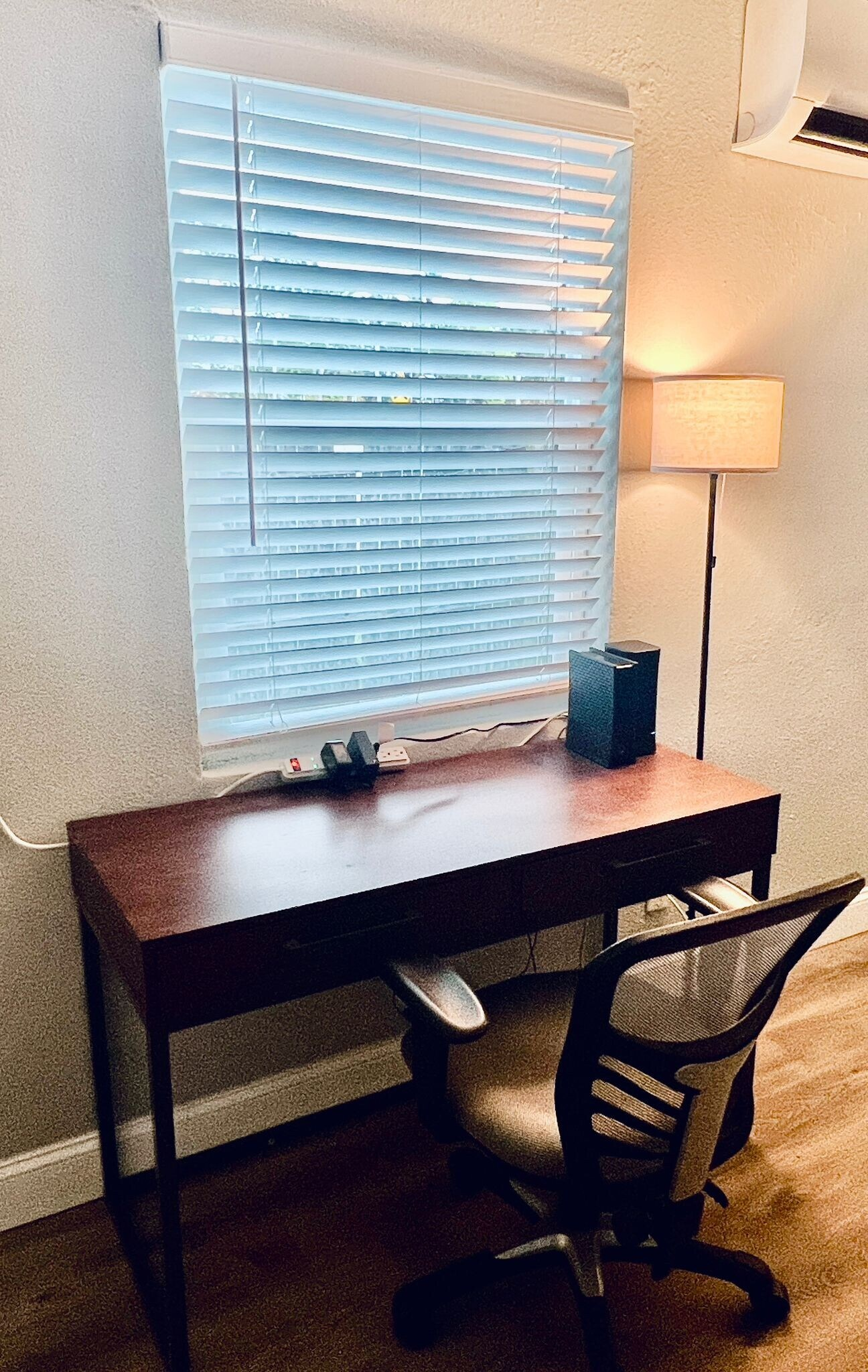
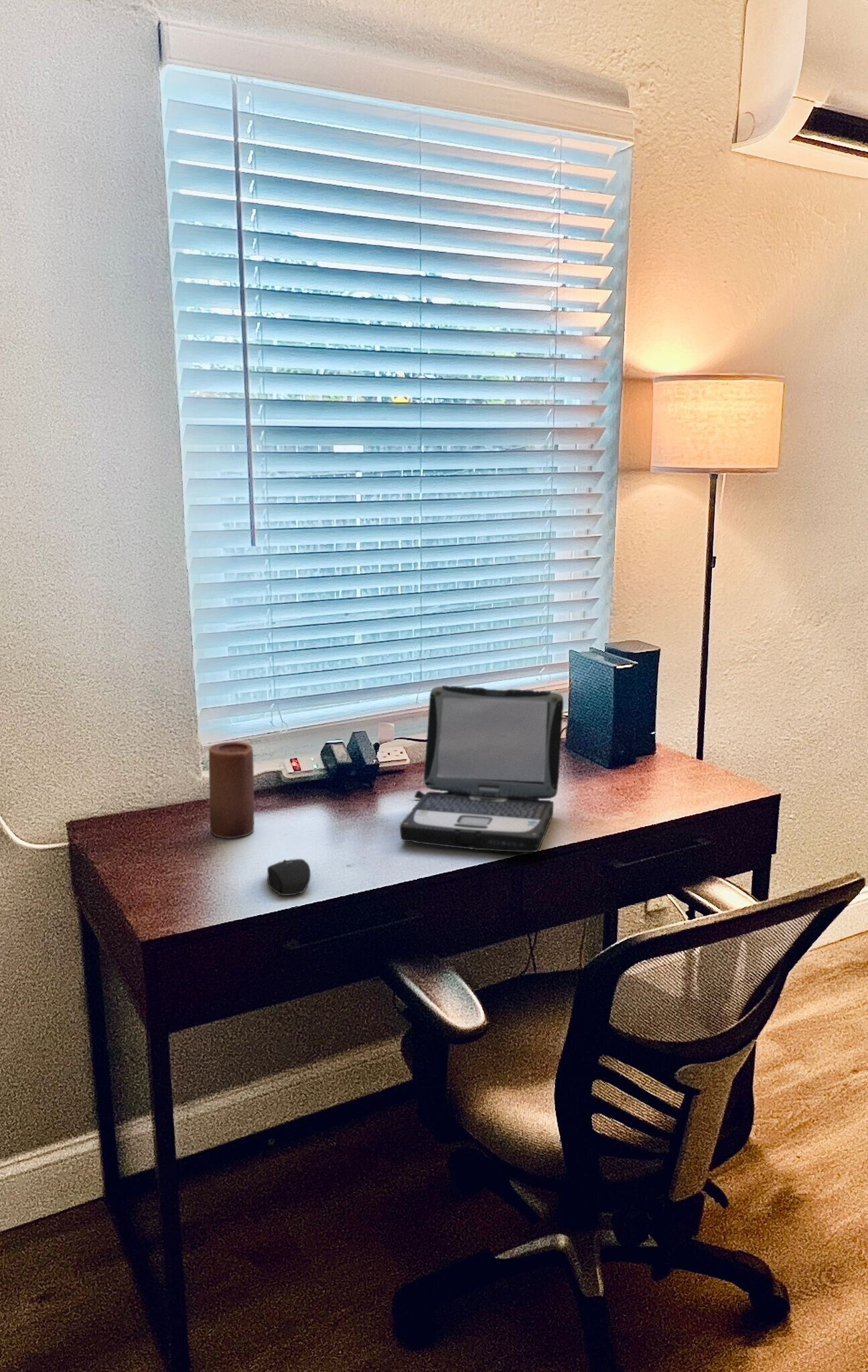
+ mouse (288, 873)
+ candle (231, 789)
+ laptop (481, 762)
